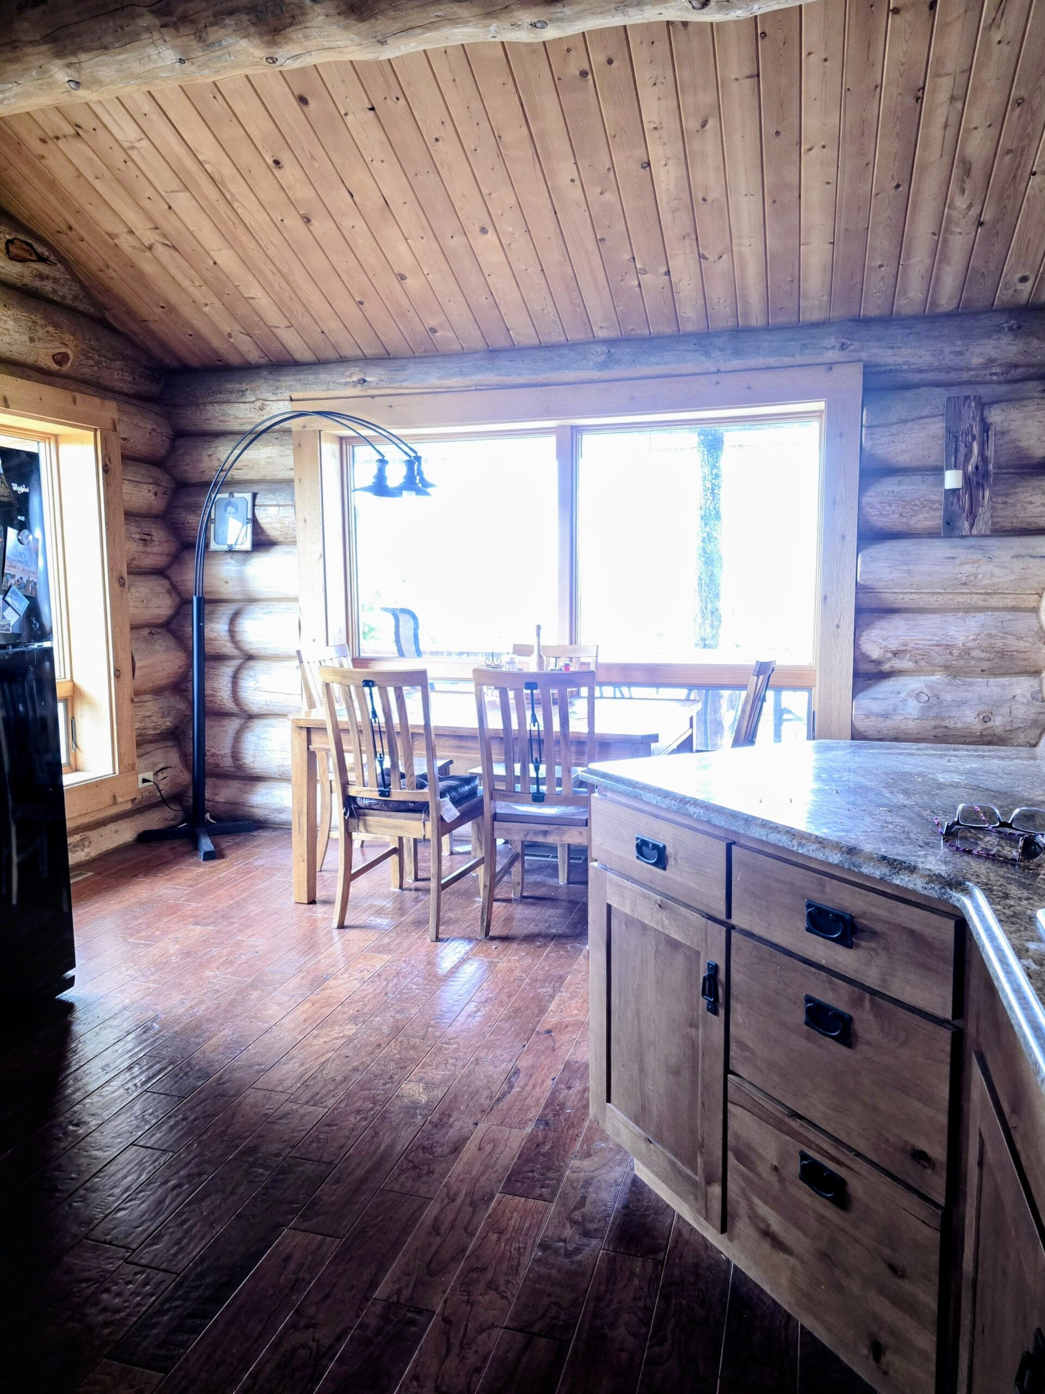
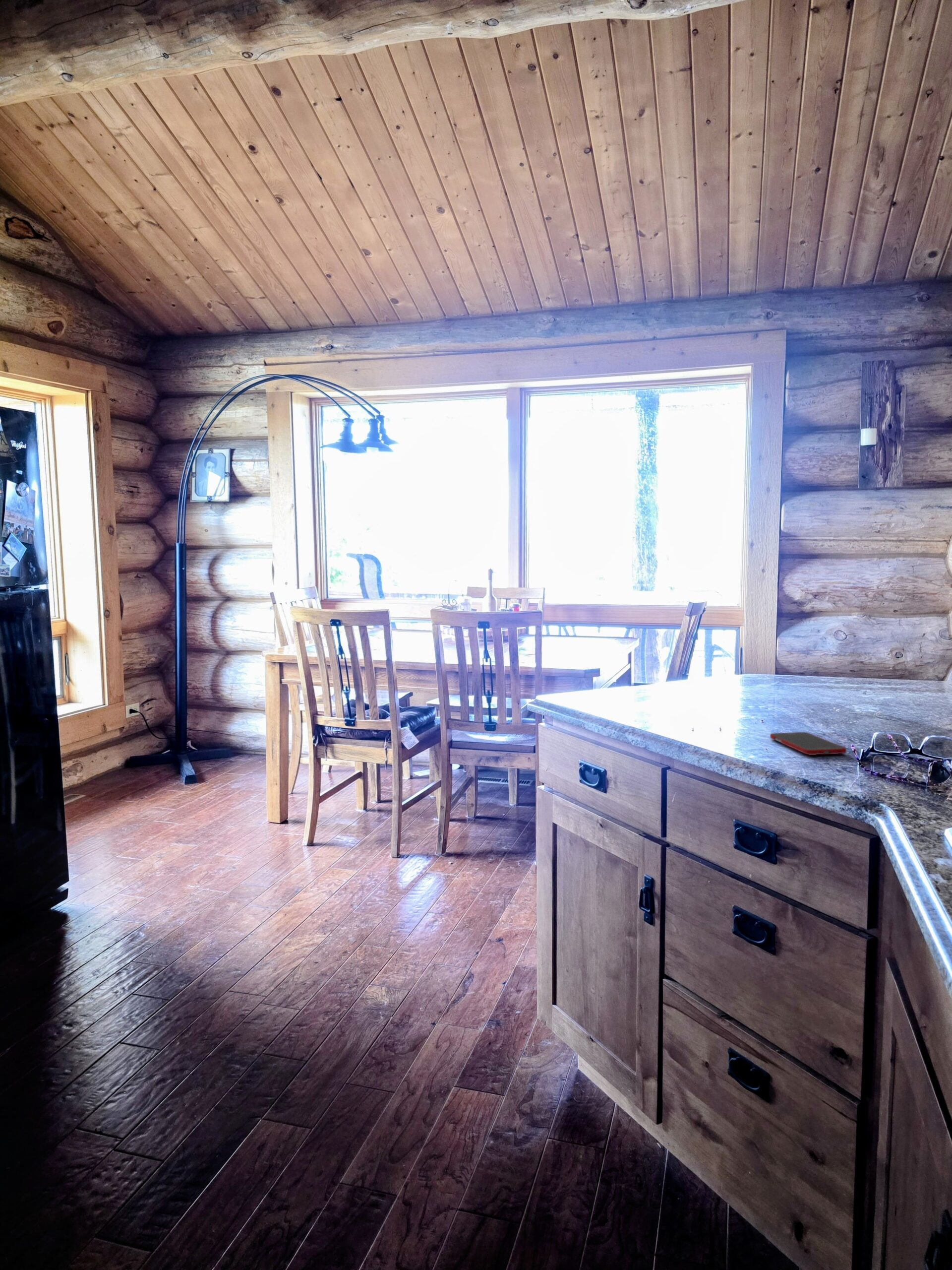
+ cell phone (806, 743)
